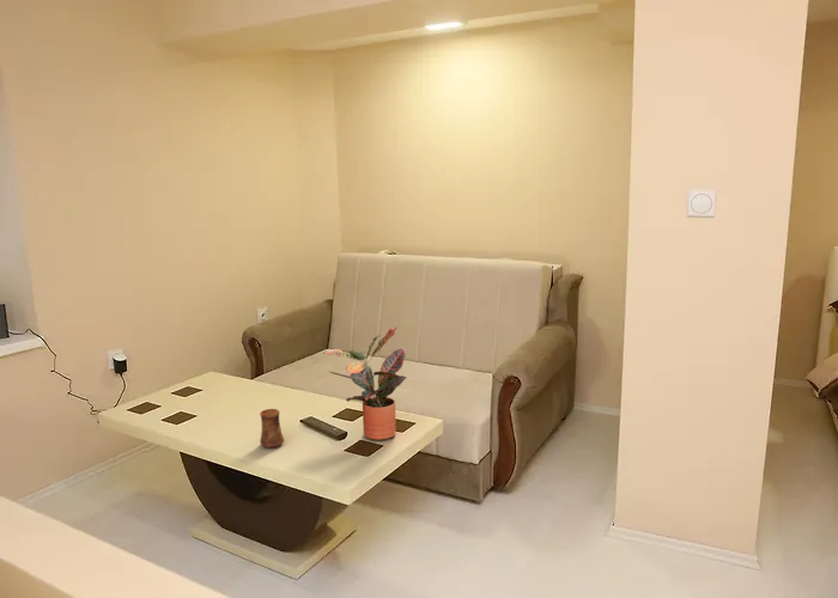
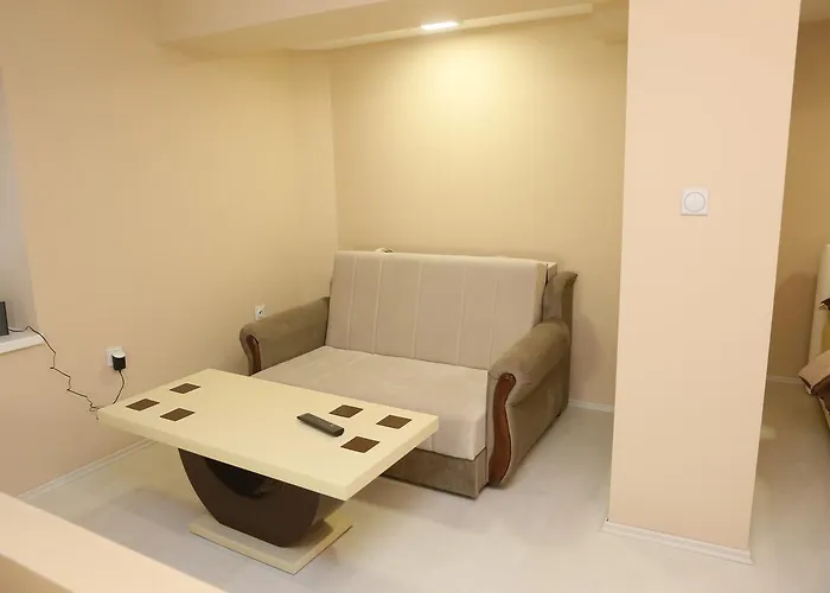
- cup (271, 428)
- potted plant (366, 383)
